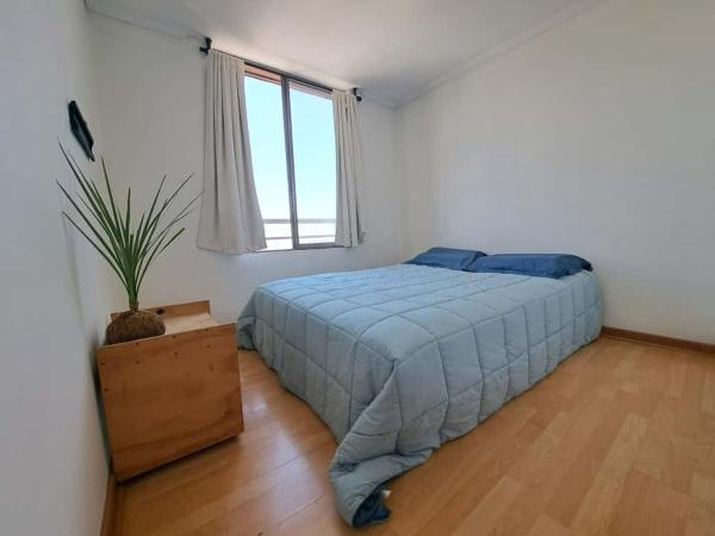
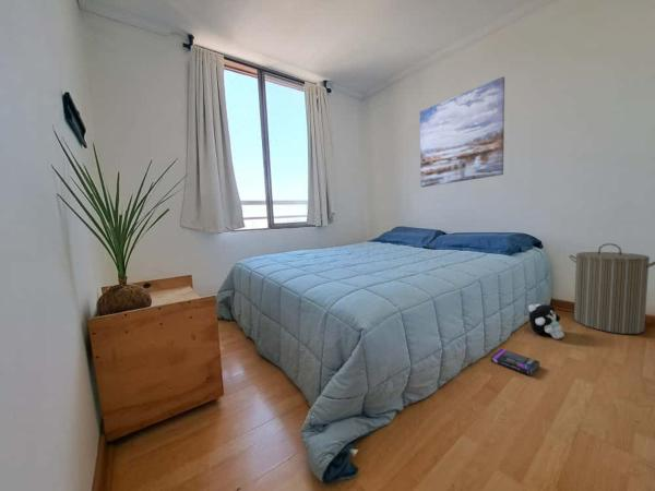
+ box (514, 361)
+ laundry hamper (608, 284)
+ wall art (456, 140)
+ plush toy (546, 319)
